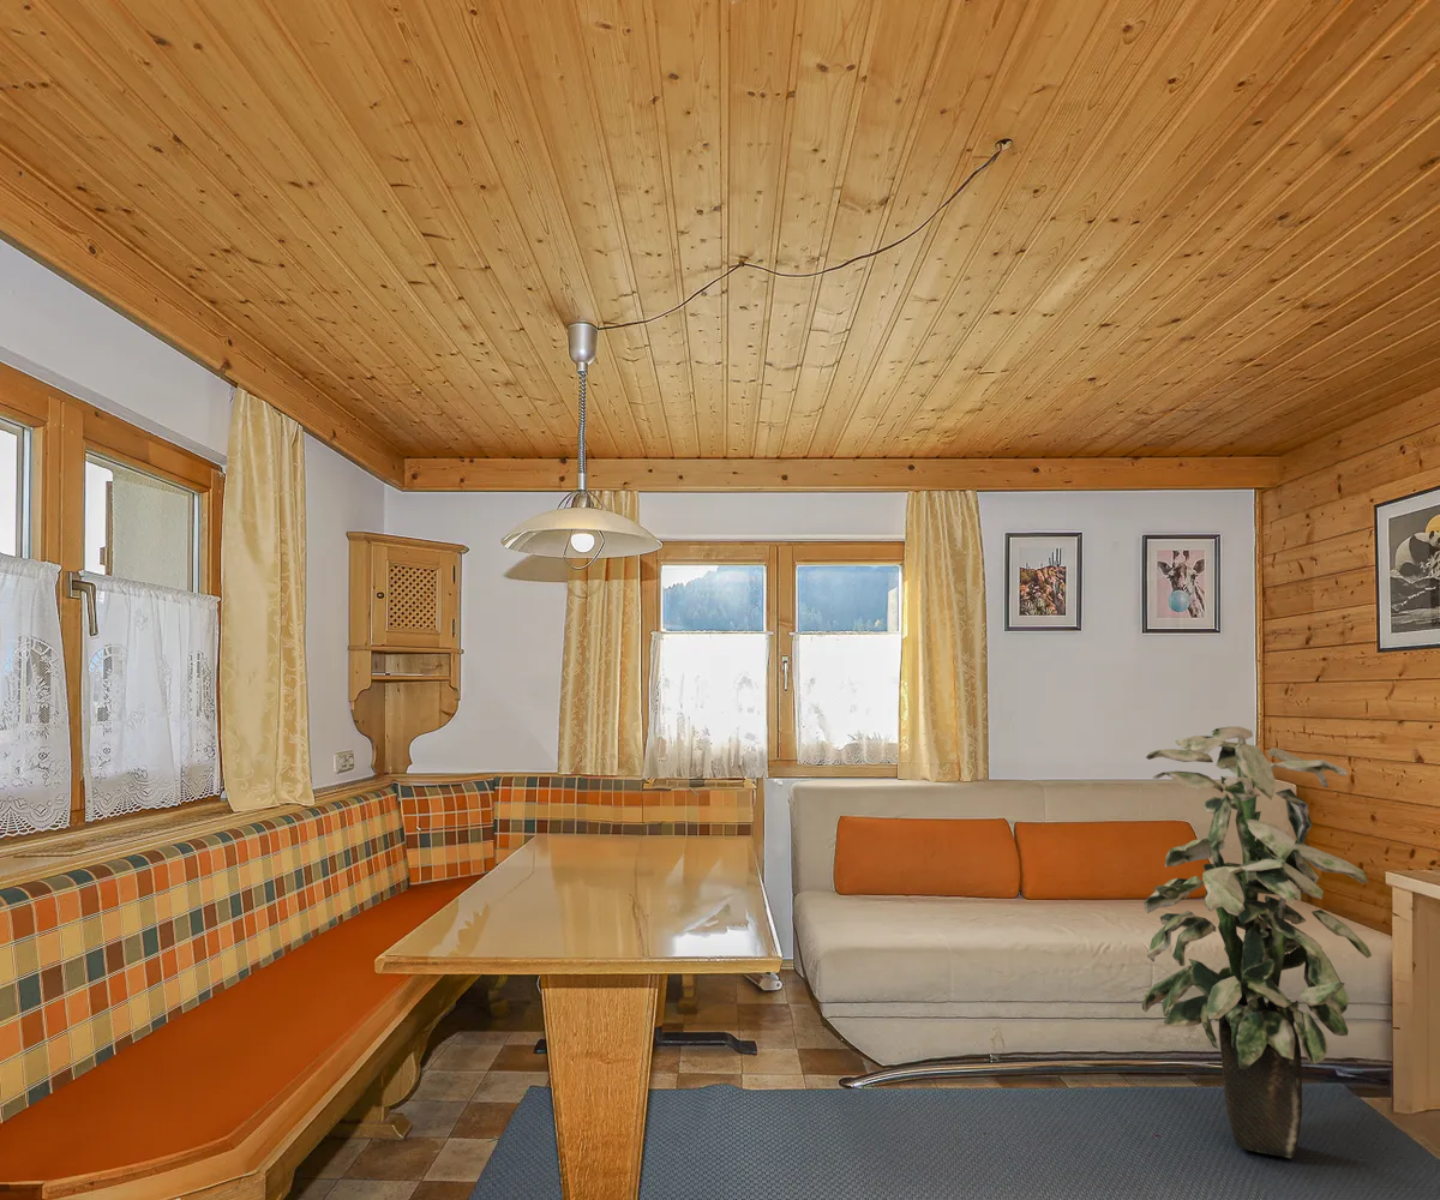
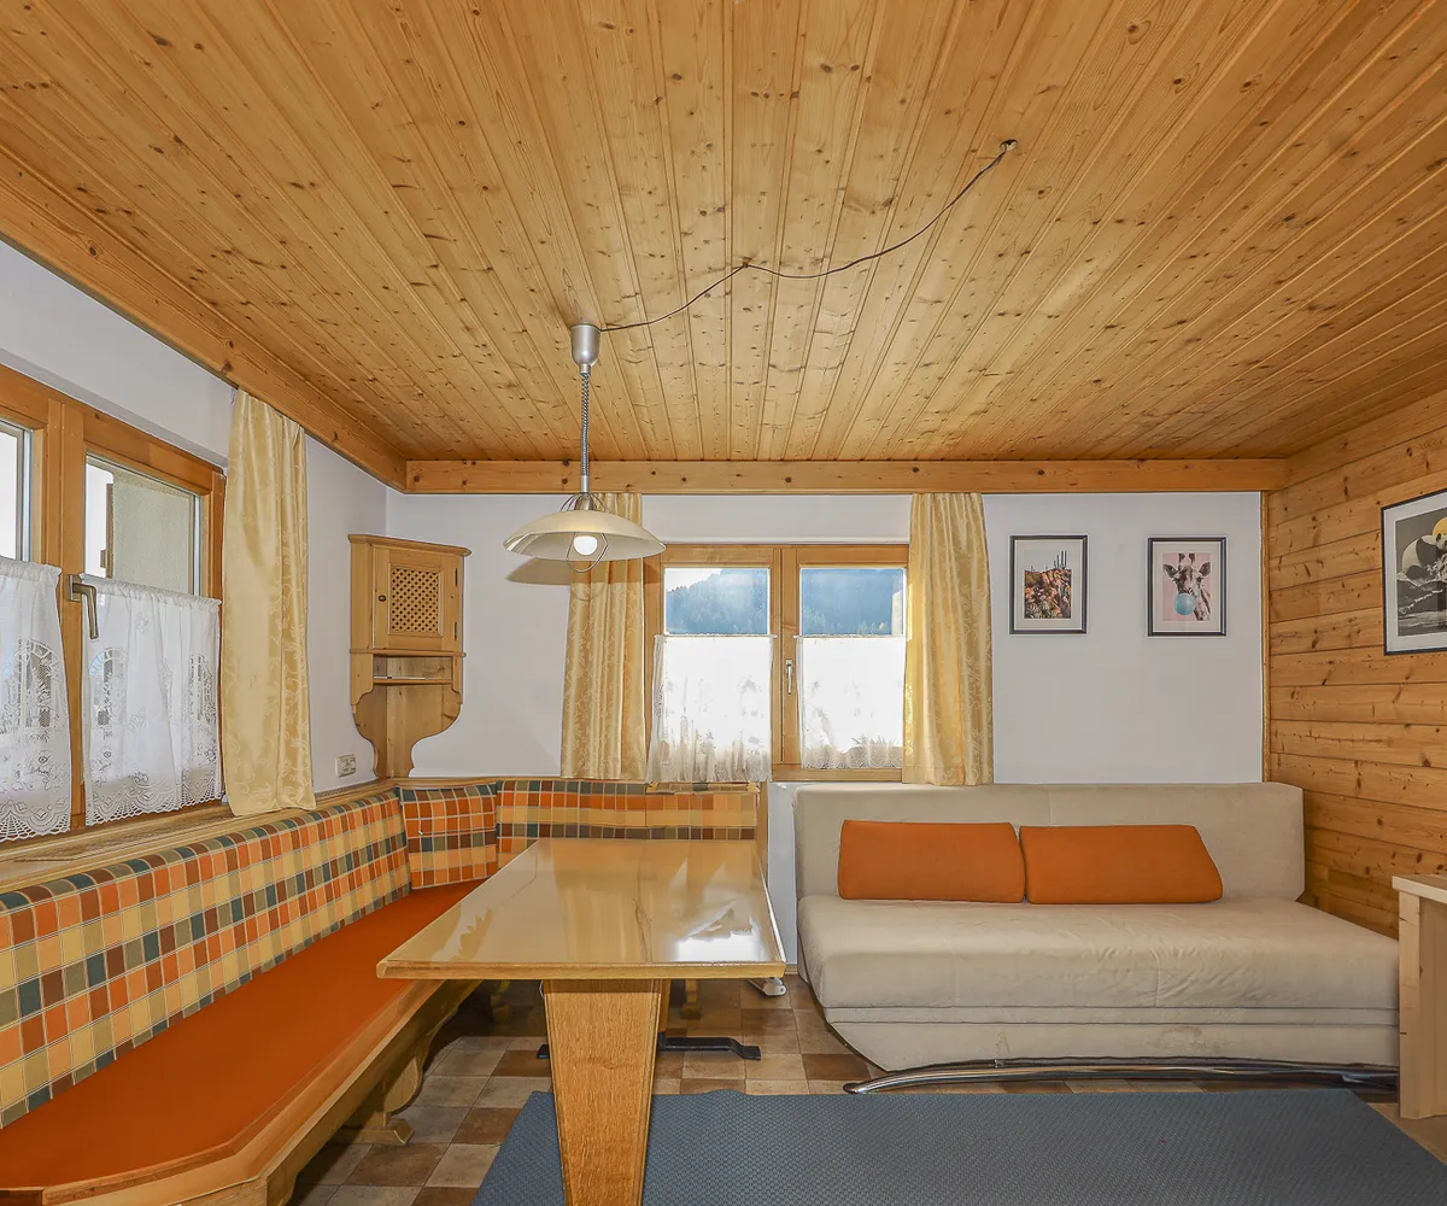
- indoor plant (1243, 929)
